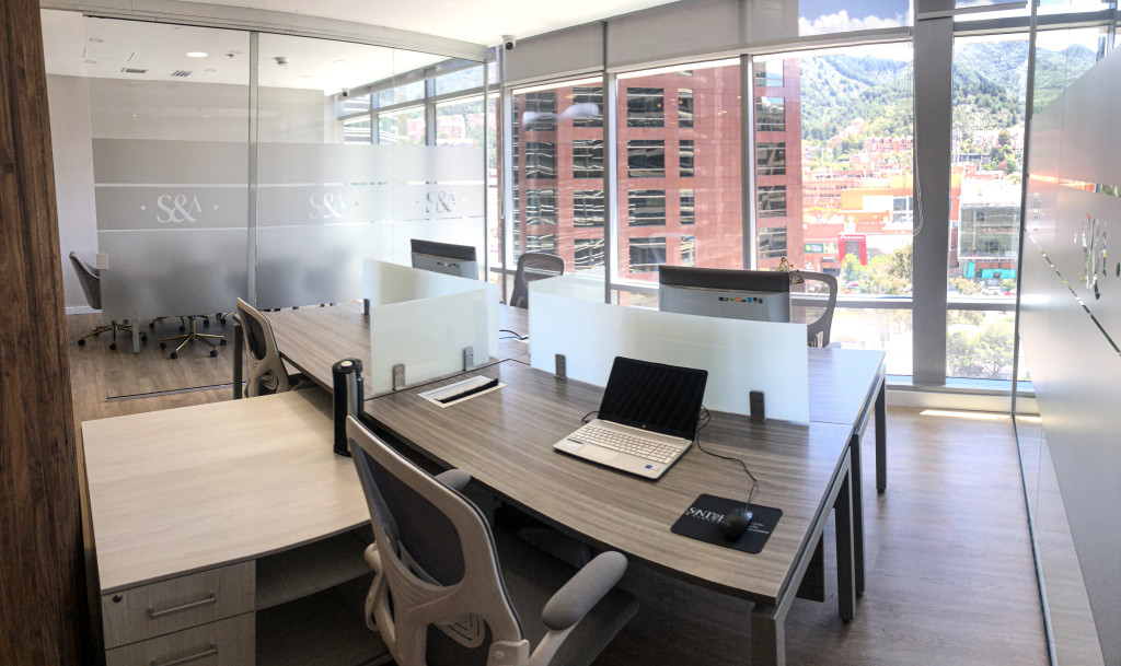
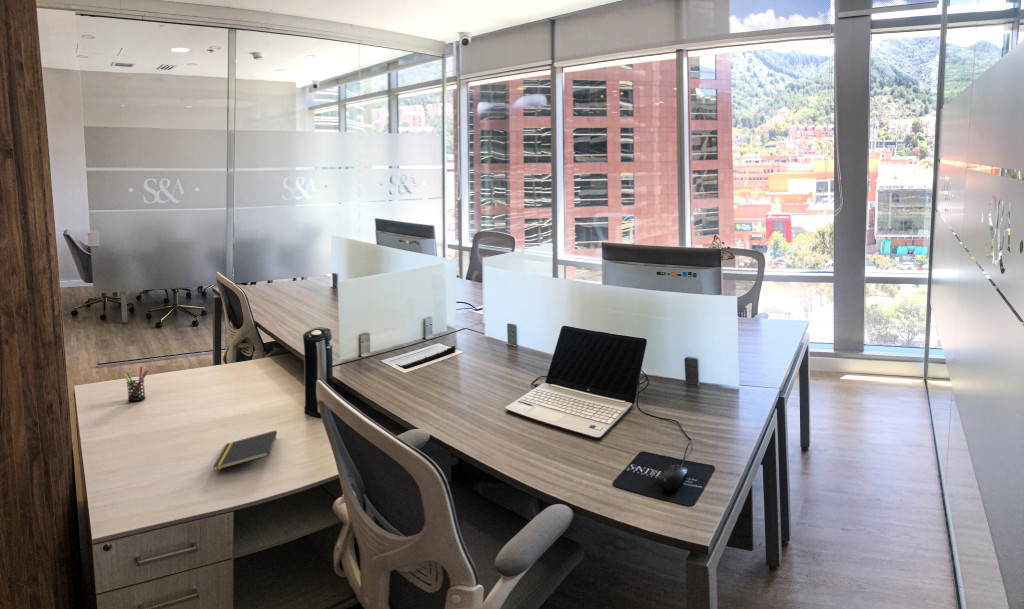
+ pen holder (135, 383)
+ notepad (247, 449)
